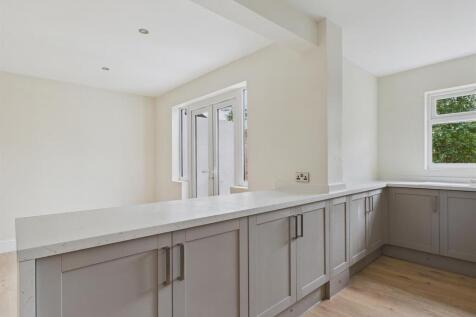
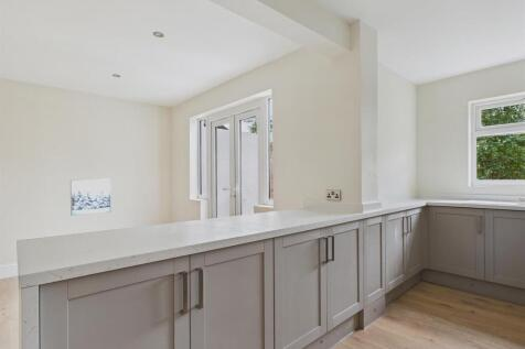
+ wall art (90, 196)
